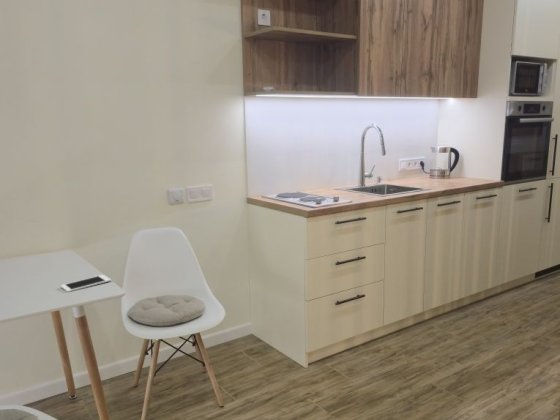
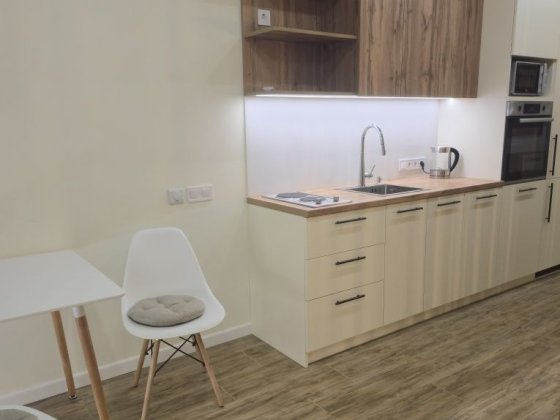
- cell phone (86, 283)
